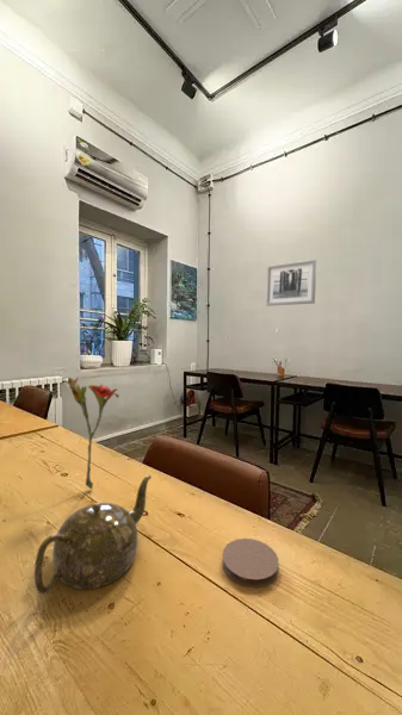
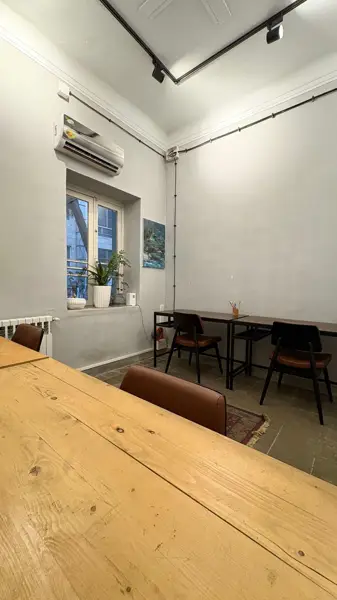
- teapot (103, 528)
- wall art (290, 284)
- flower (92, 435)
- coaster (249, 560)
